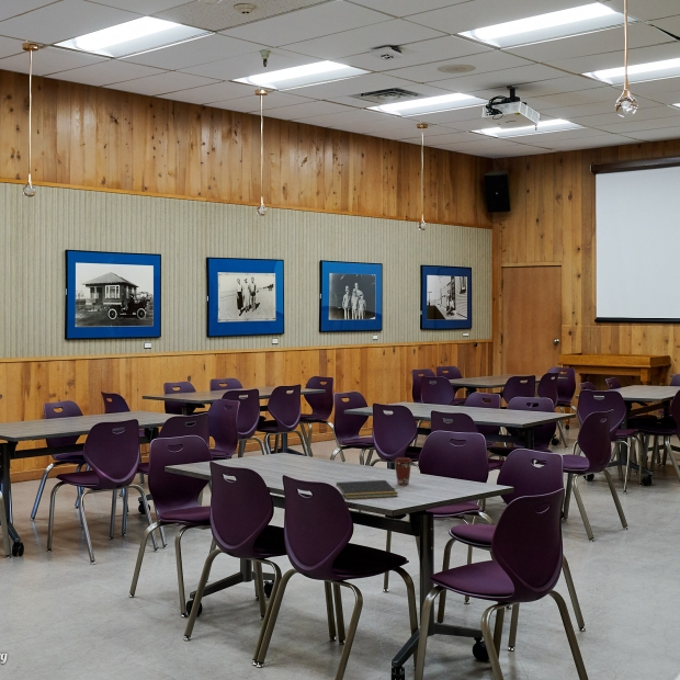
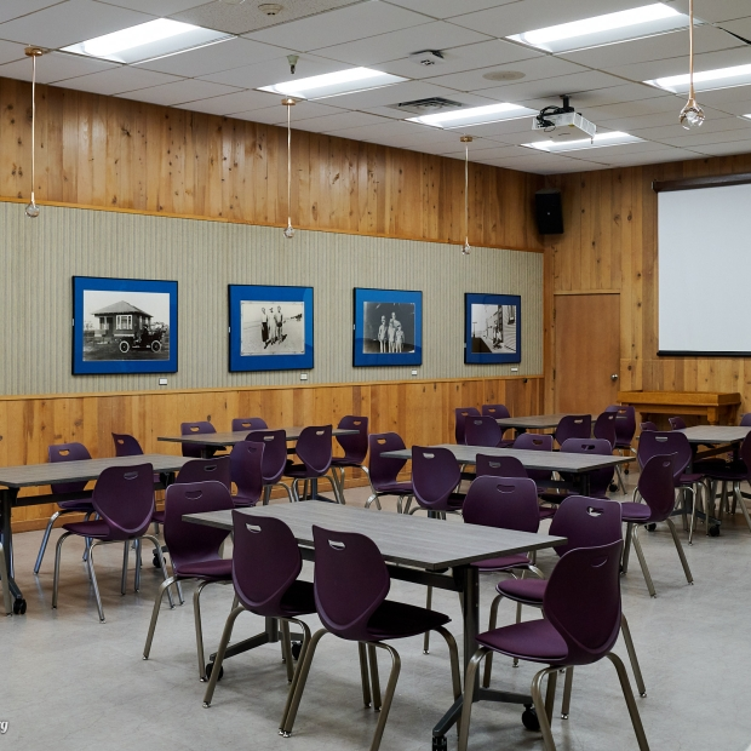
- notepad (366, 489)
- coffee cup (403, 471)
